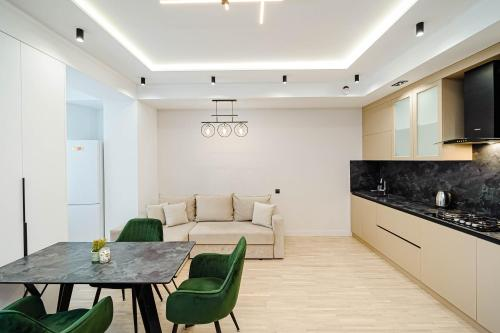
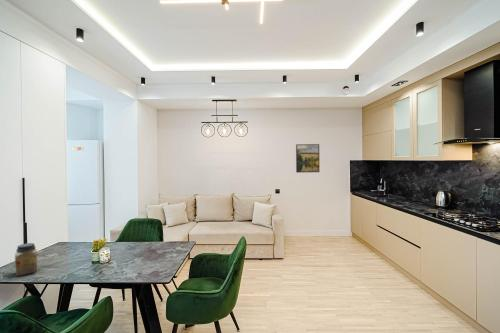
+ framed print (307, 158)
+ jar (26, 258)
